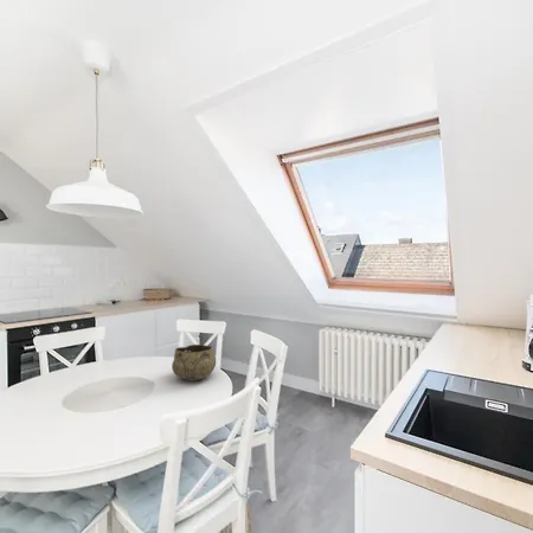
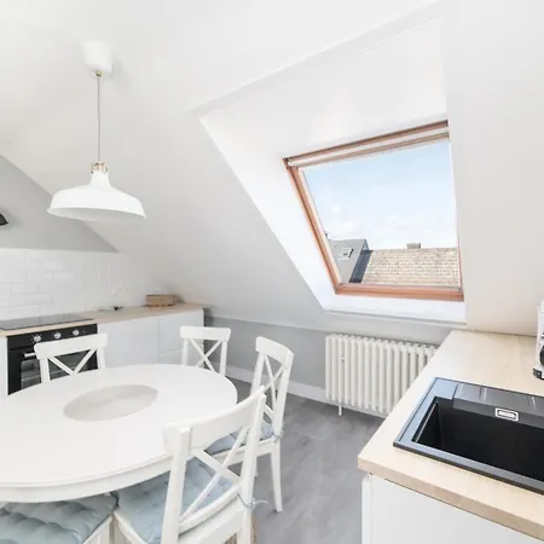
- decorative bowl (194, 362)
